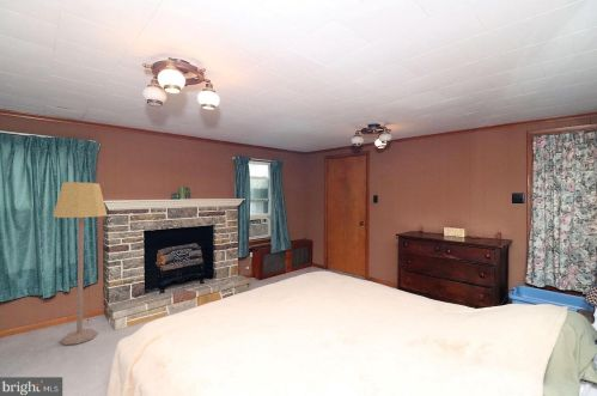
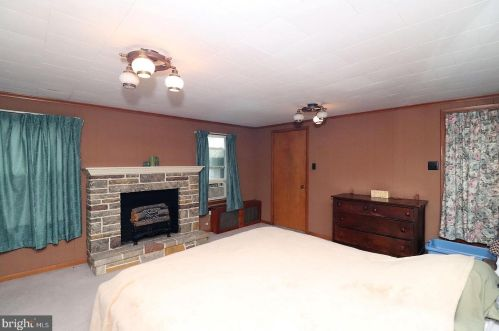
- lamp (80, 260)
